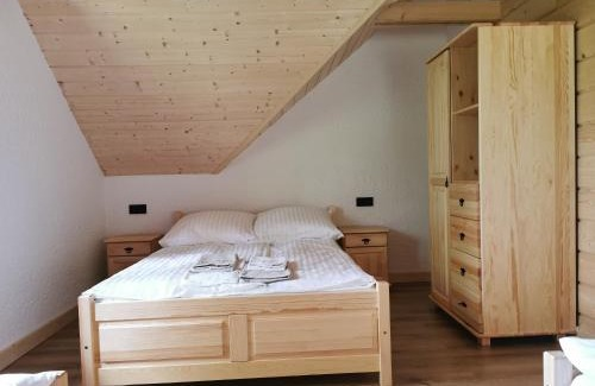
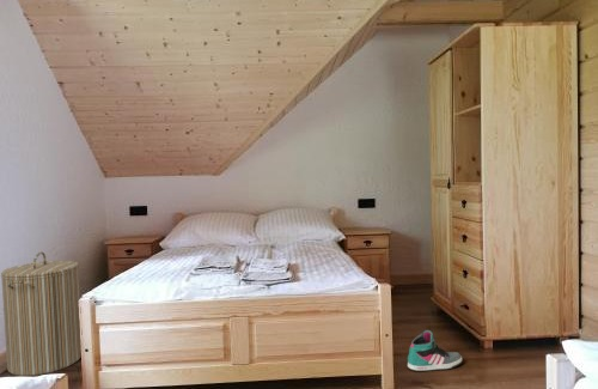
+ sneaker (434, 348)
+ laundry hamper (43, 306)
